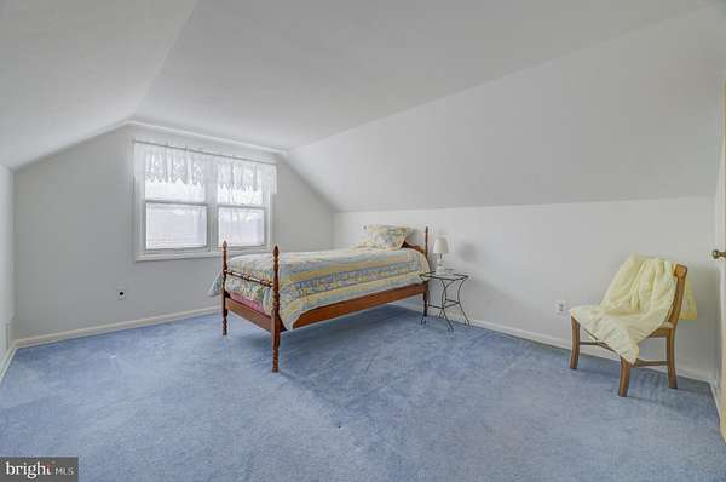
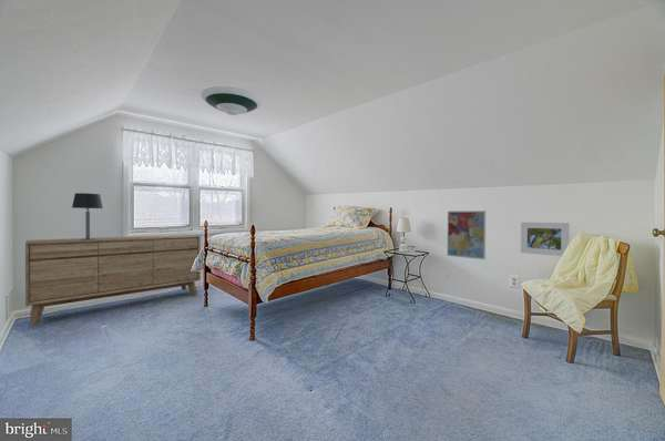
+ sideboard (123, 270)
+ wall art (466, 234)
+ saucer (232, 106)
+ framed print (543, 238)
+ table lamp (88, 216)
